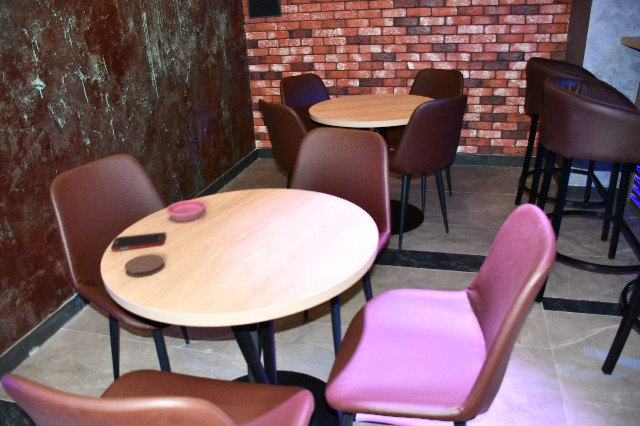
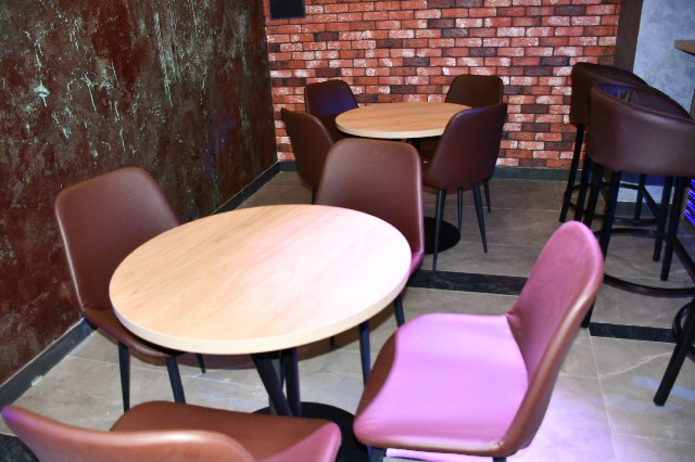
- saucer (186, 211)
- cell phone (139, 241)
- coaster (144, 265)
